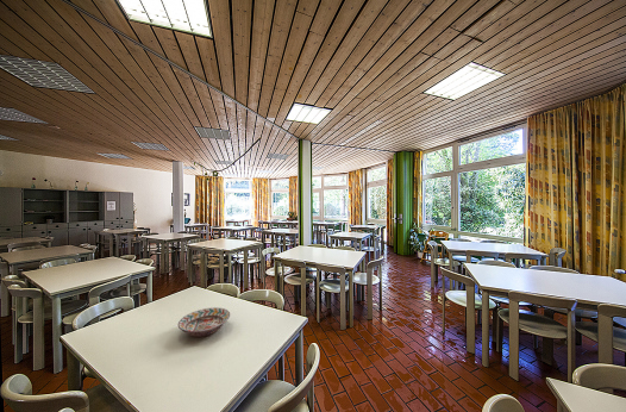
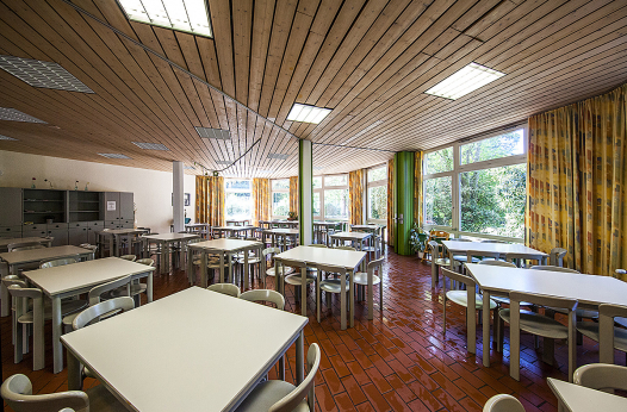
- decorative bowl (205, 324)
